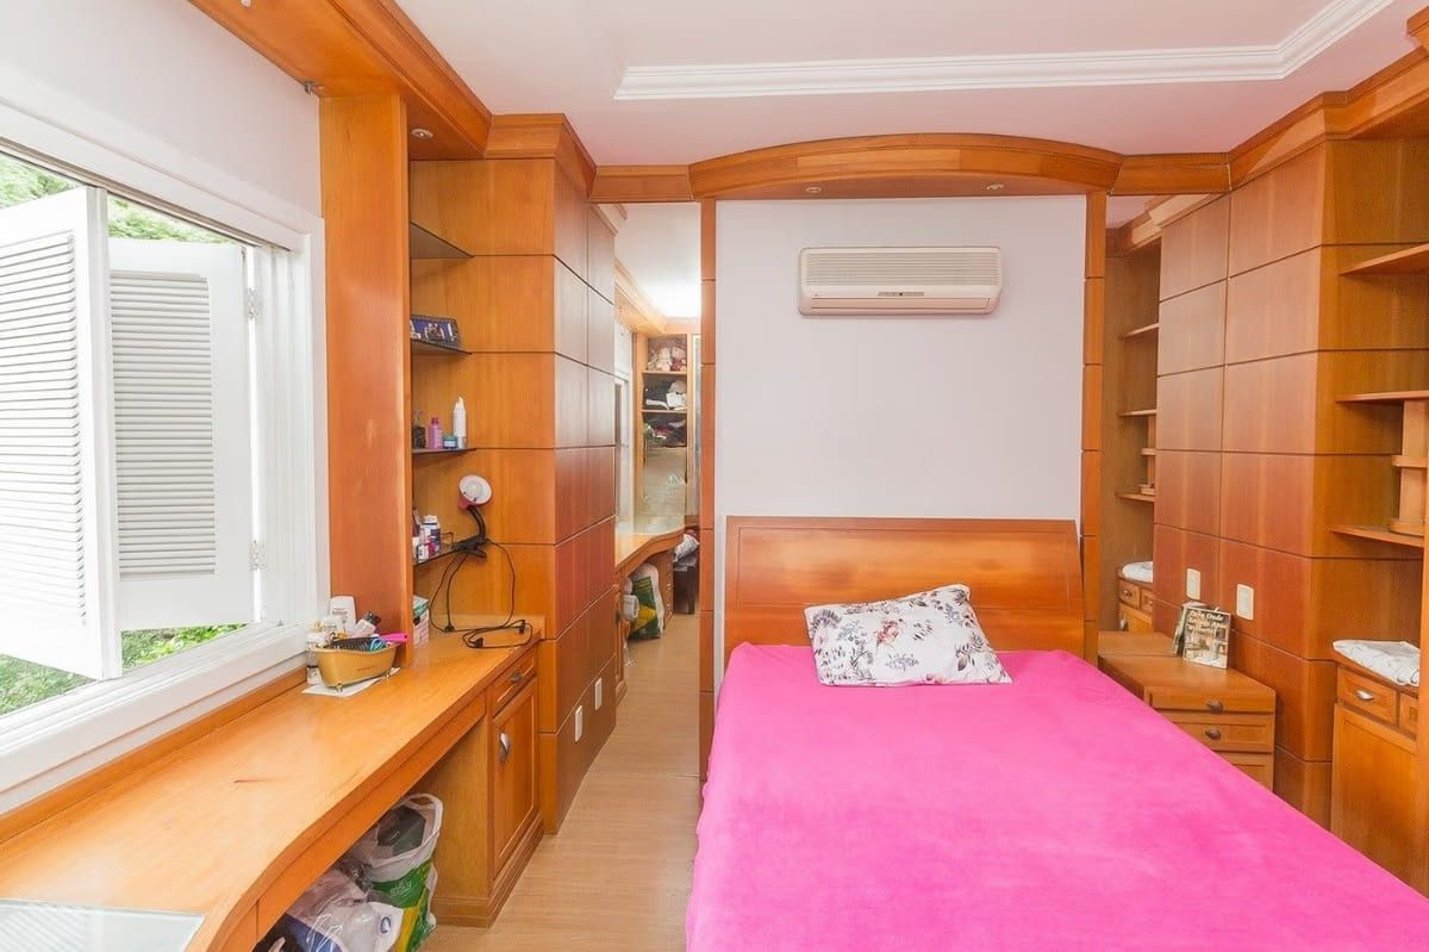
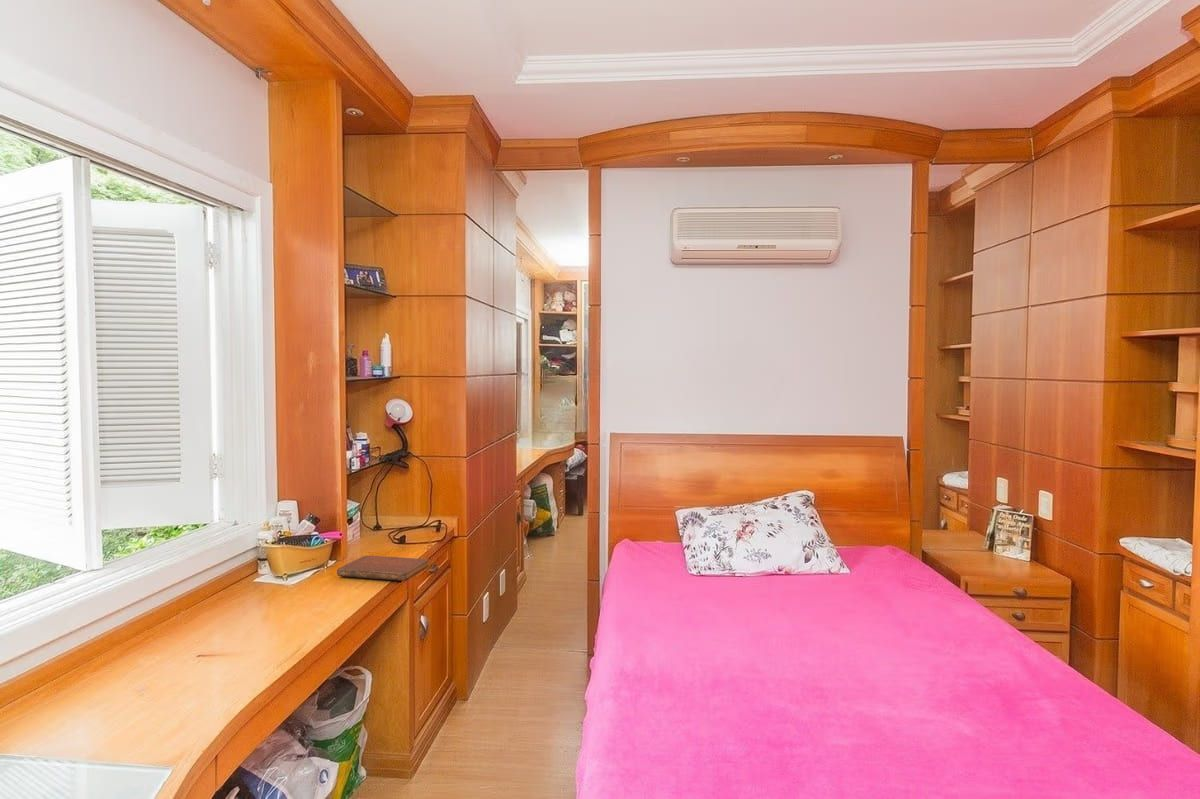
+ notebook (384, 567)
